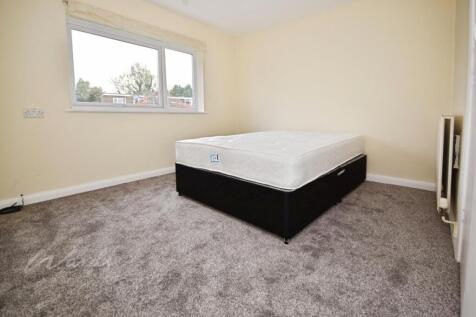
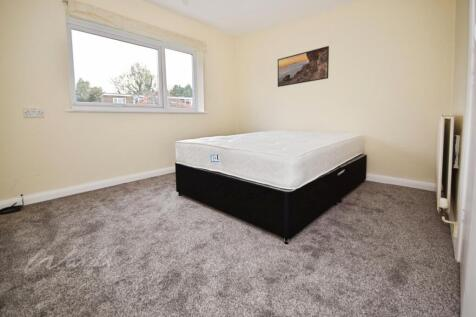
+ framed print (301, 68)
